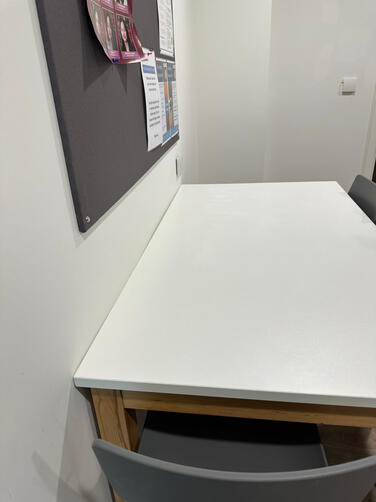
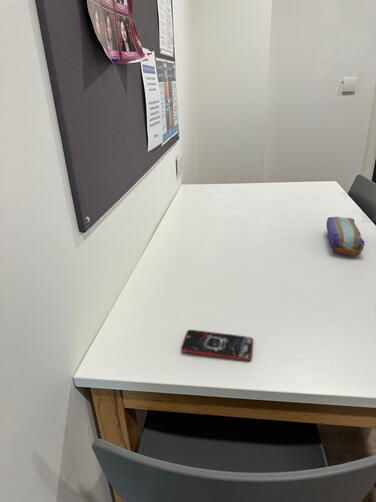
+ smartphone (217, 344)
+ pencil case (343, 234)
